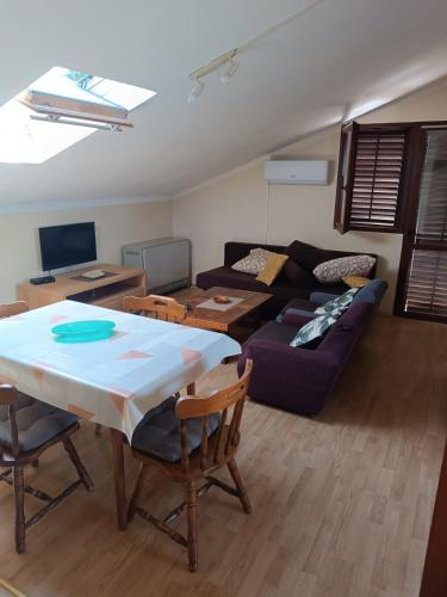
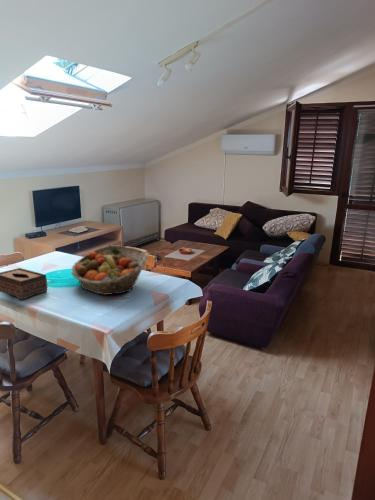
+ tissue box (20, 282)
+ fruit basket (109, 268)
